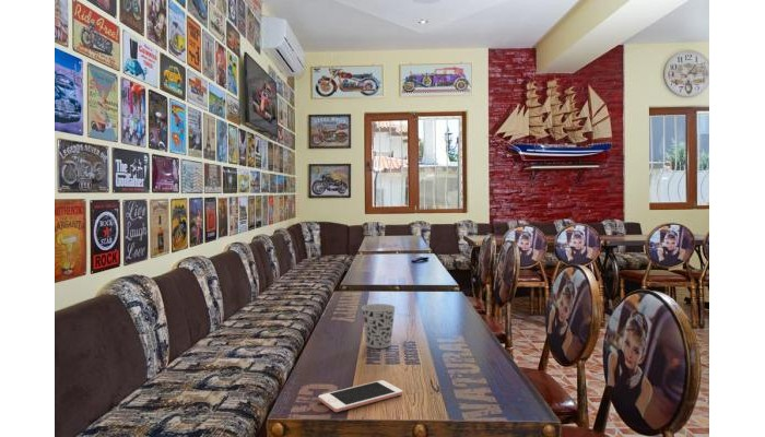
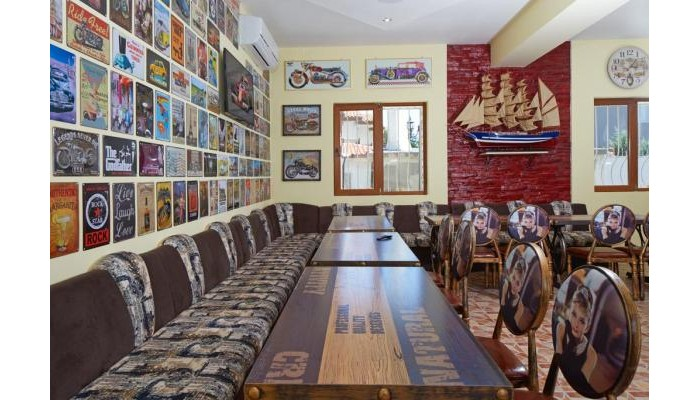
- cell phone (361, 394)
- cup (378, 326)
